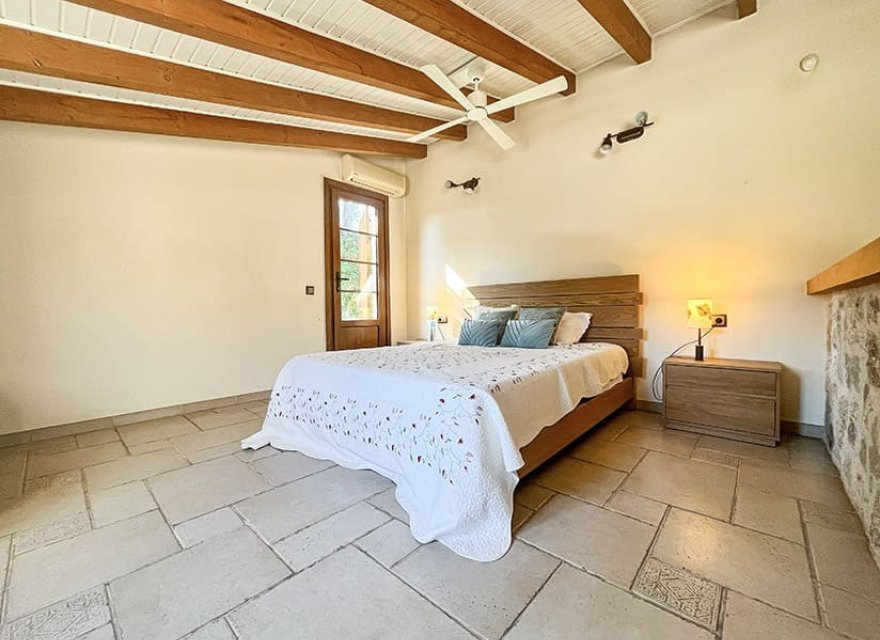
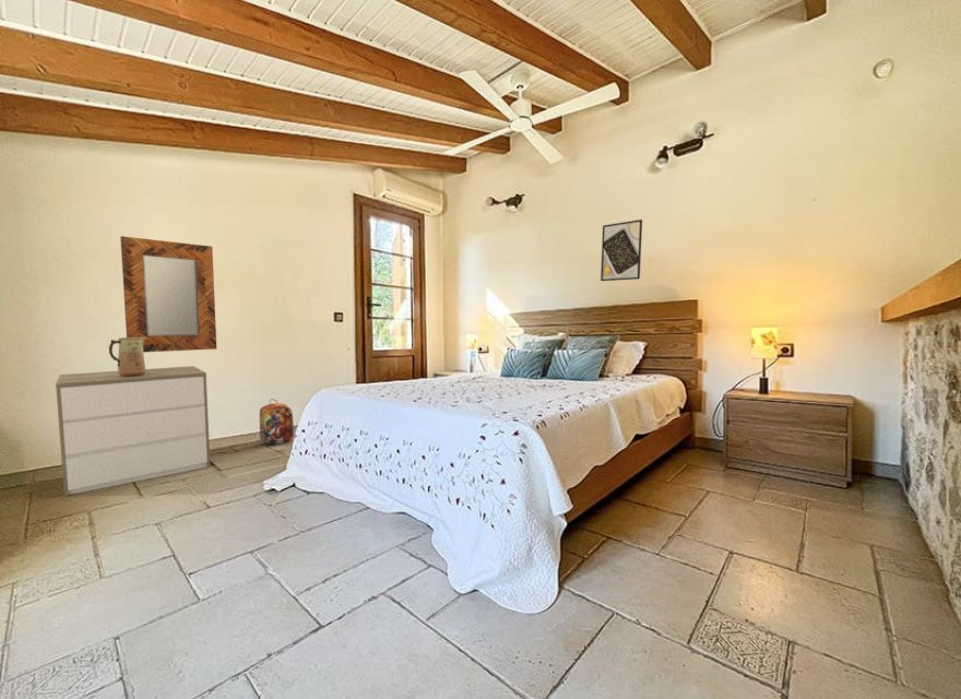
+ vase (129, 356)
+ backpack (275, 420)
+ home mirror (171, 296)
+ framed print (620, 251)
+ dresser (138, 423)
